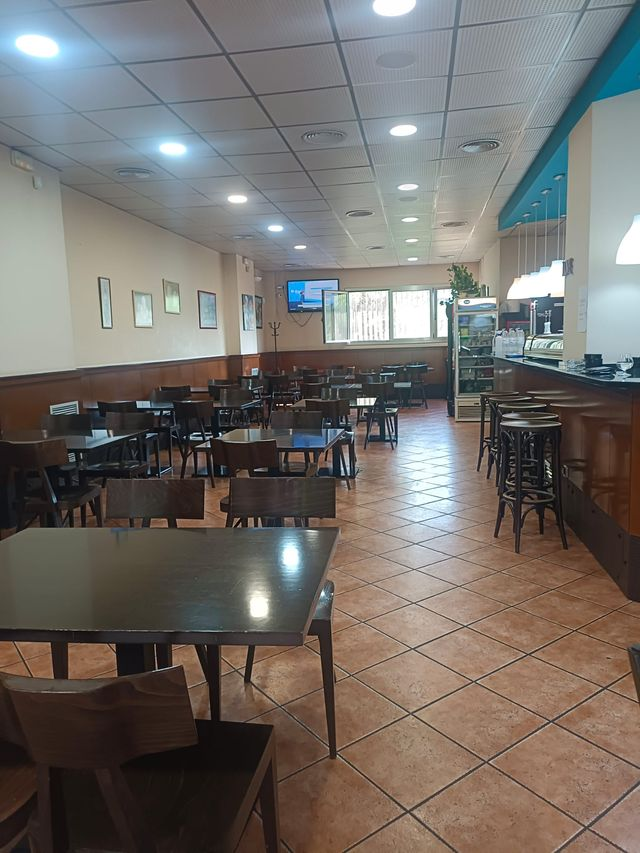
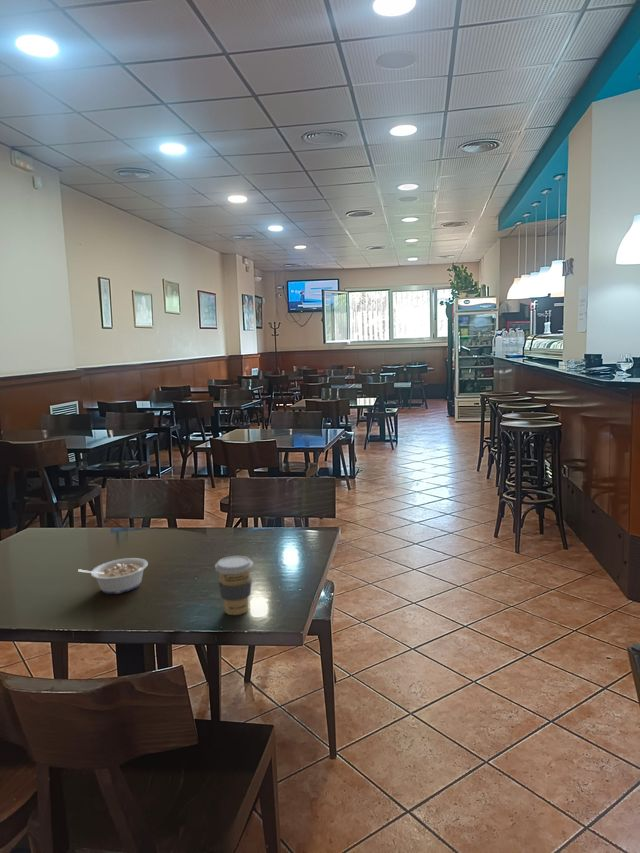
+ legume (118, 575)
+ coffee cup (235, 585)
